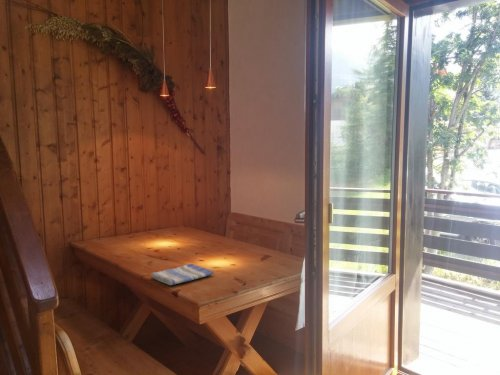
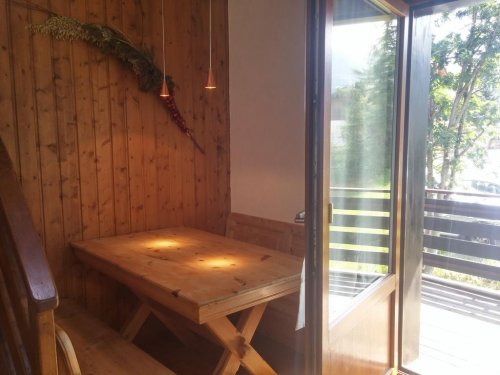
- dish towel (182, 273)
